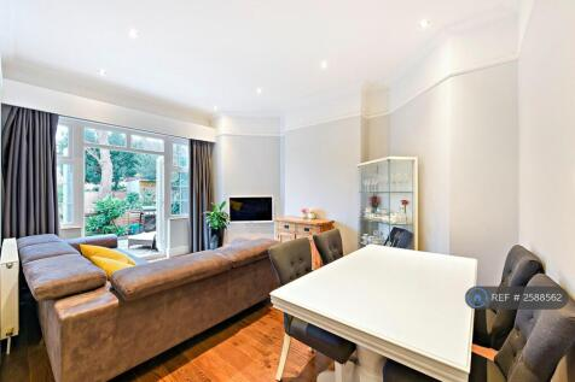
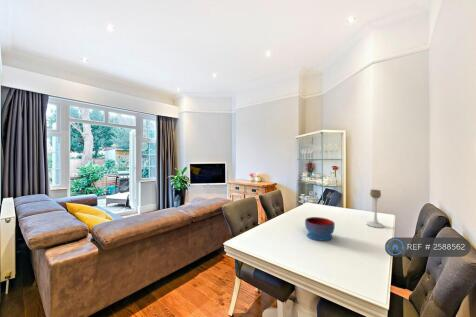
+ bowl (319, 228)
+ candle holder (375, 207)
